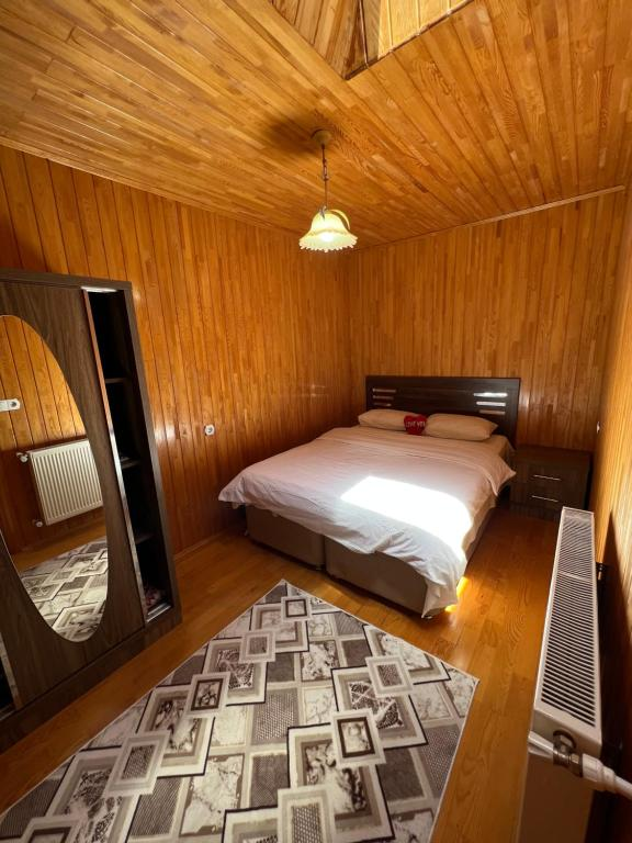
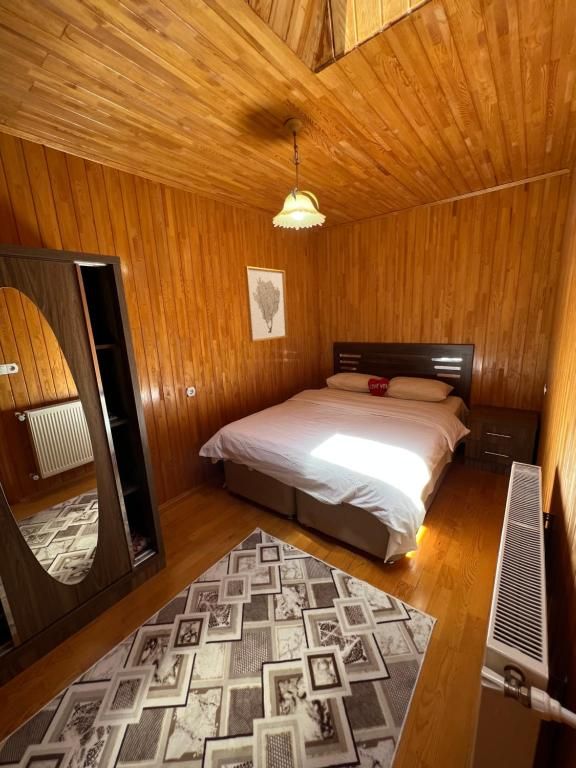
+ wall art (268, 305)
